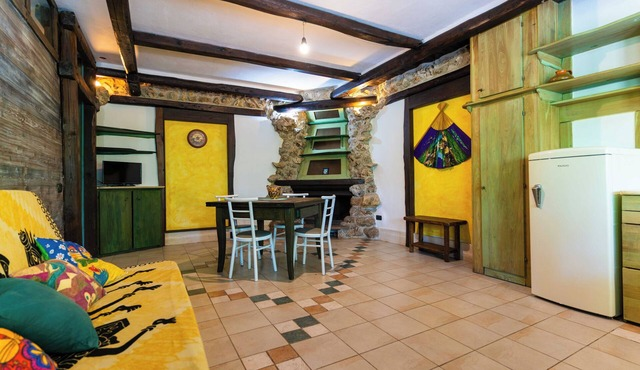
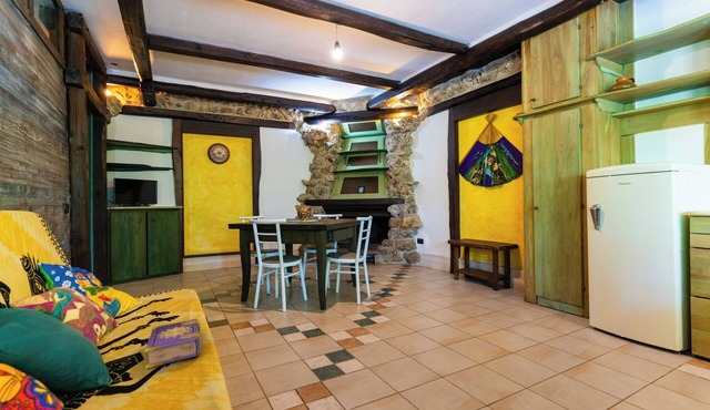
+ book (175, 339)
